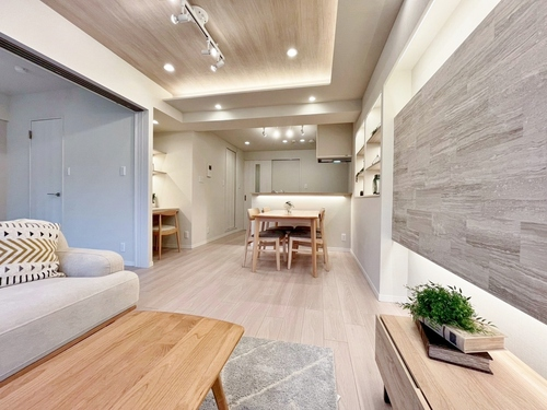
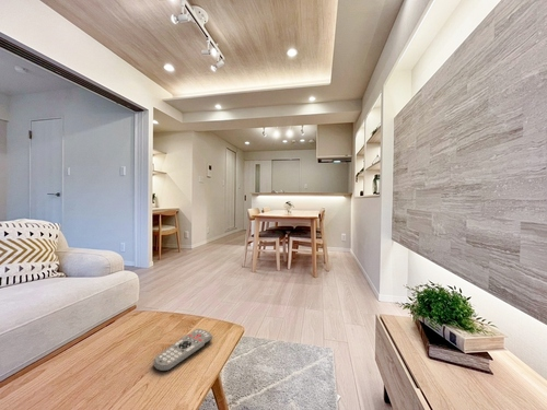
+ remote control (184, 348)
